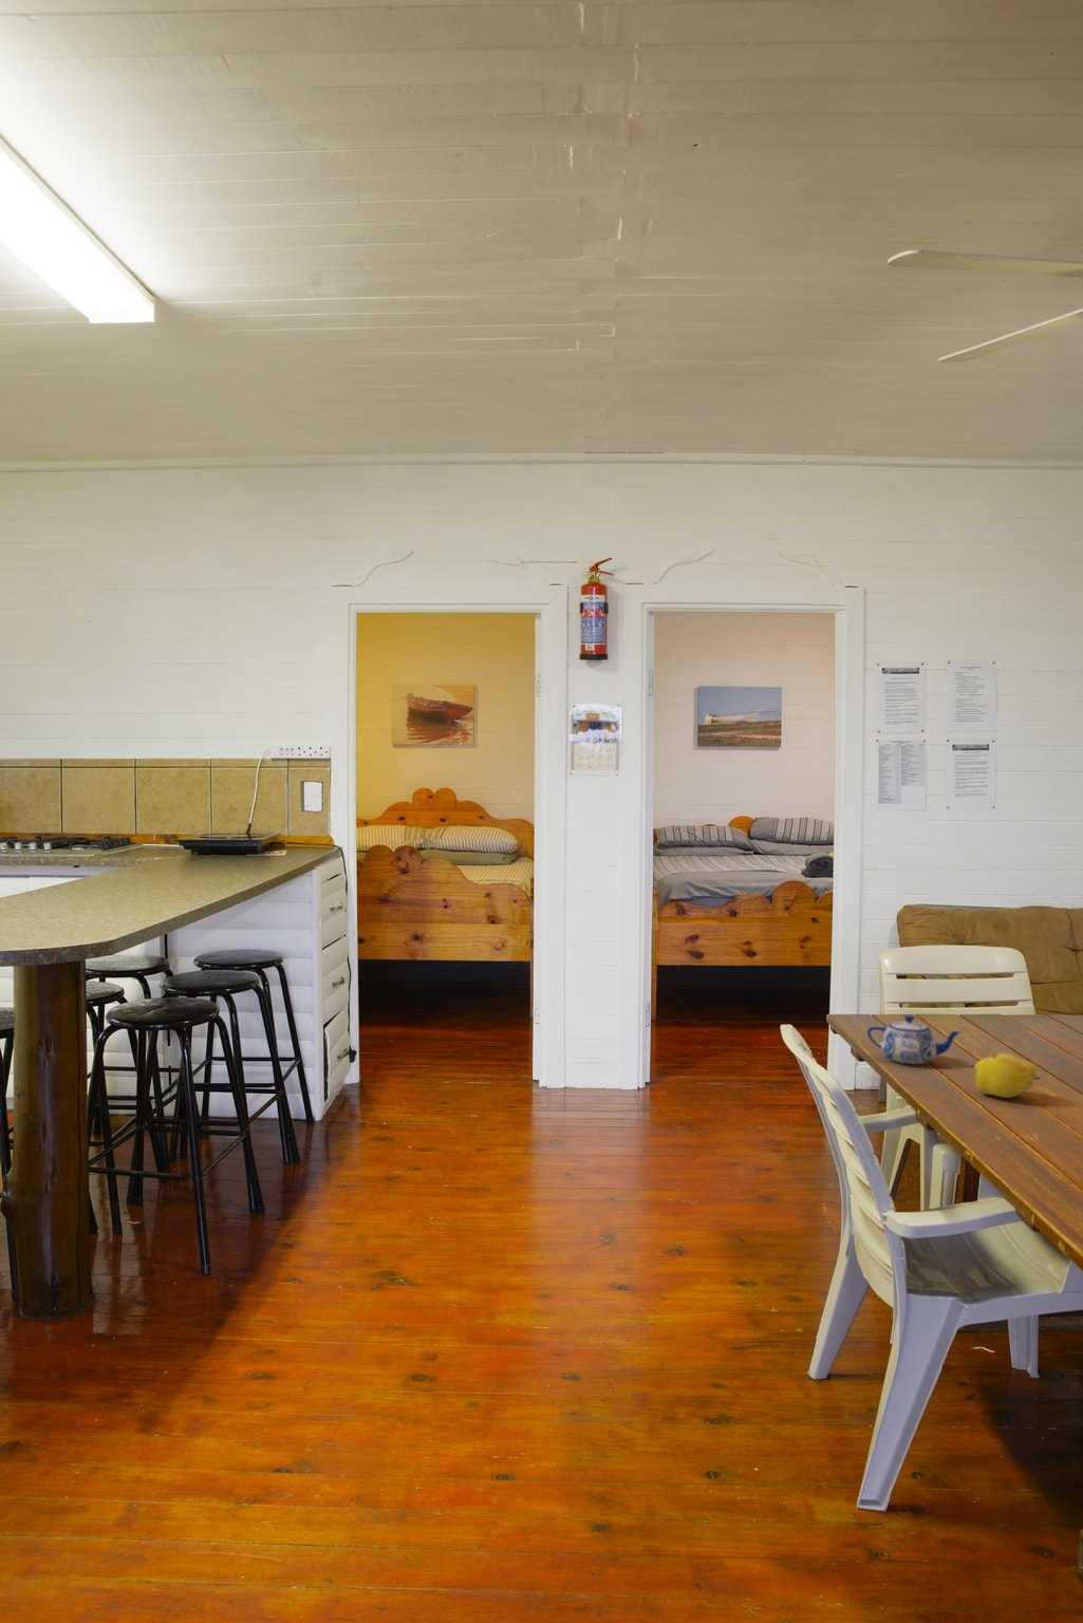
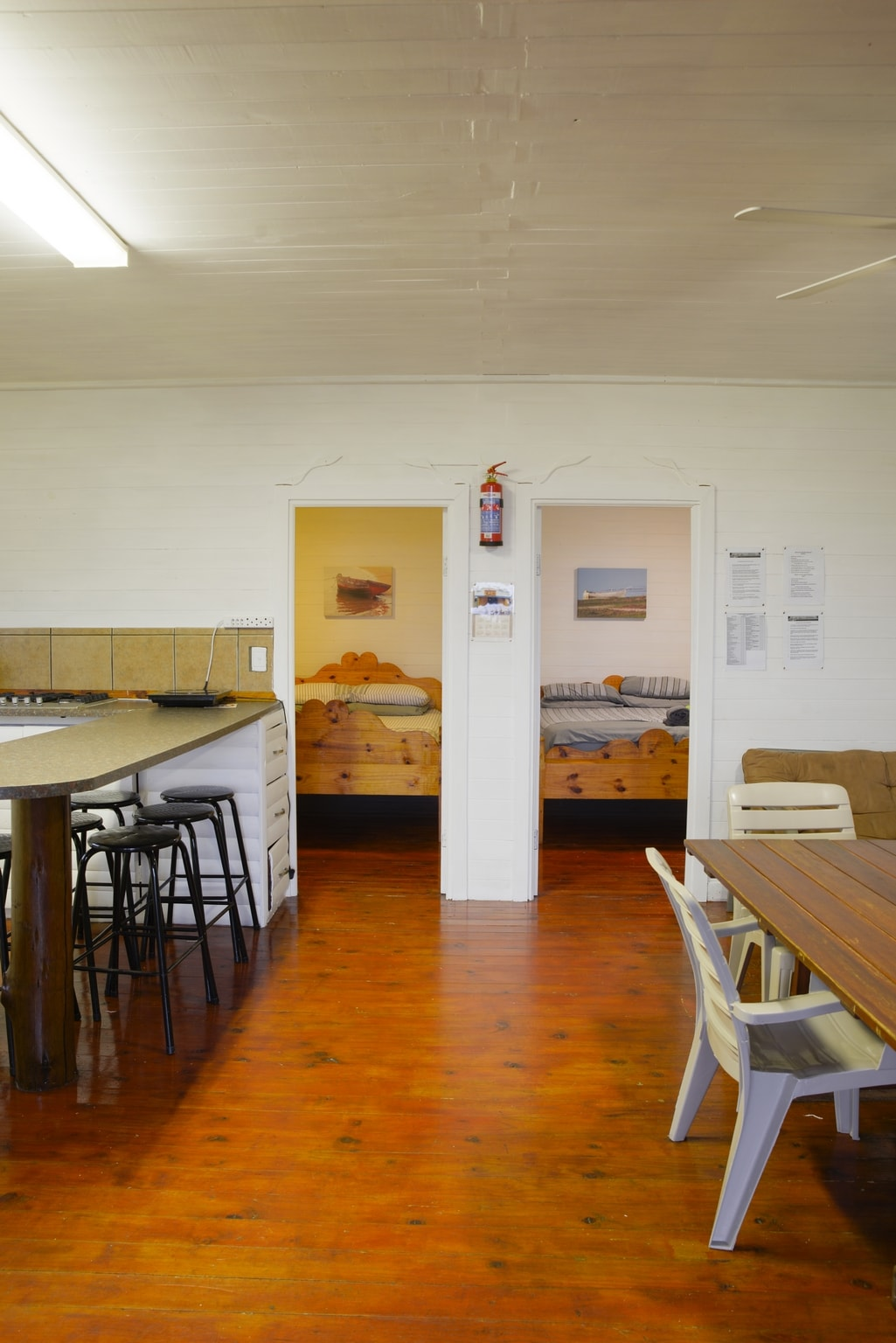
- fruit (1006, 1074)
- teapot (913, 1038)
